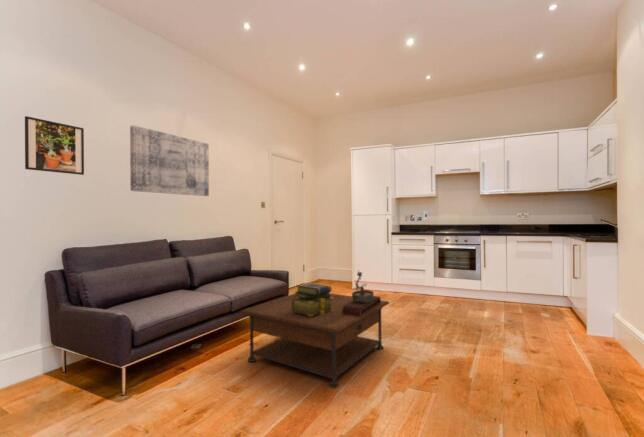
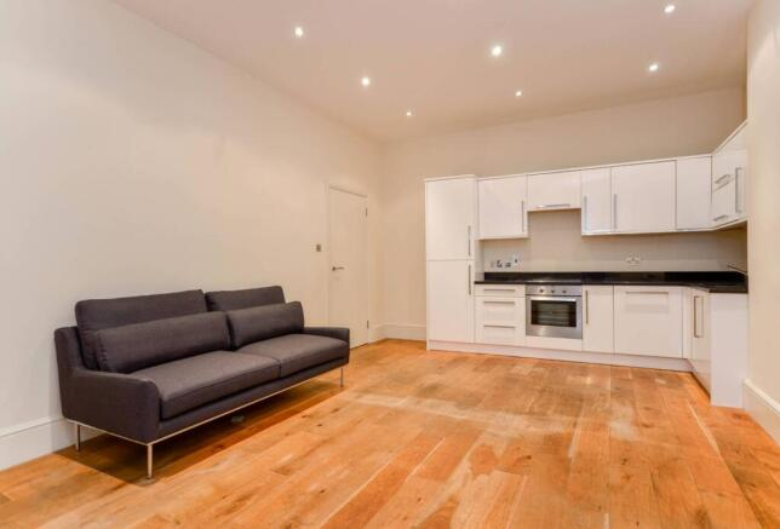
- bonsai tree (362, 288)
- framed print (56, 147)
- wall art (173, 164)
- coffee table (318, 329)
- stack of books (312, 297)
